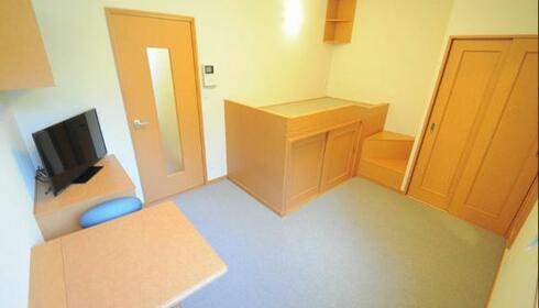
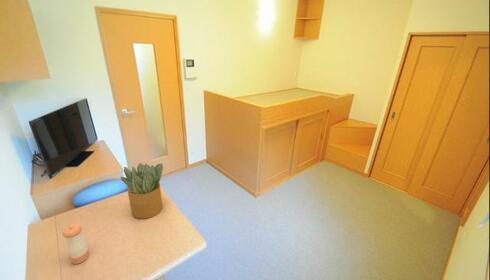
+ pepper shaker (75, 242)
+ potted plant (146, 189)
